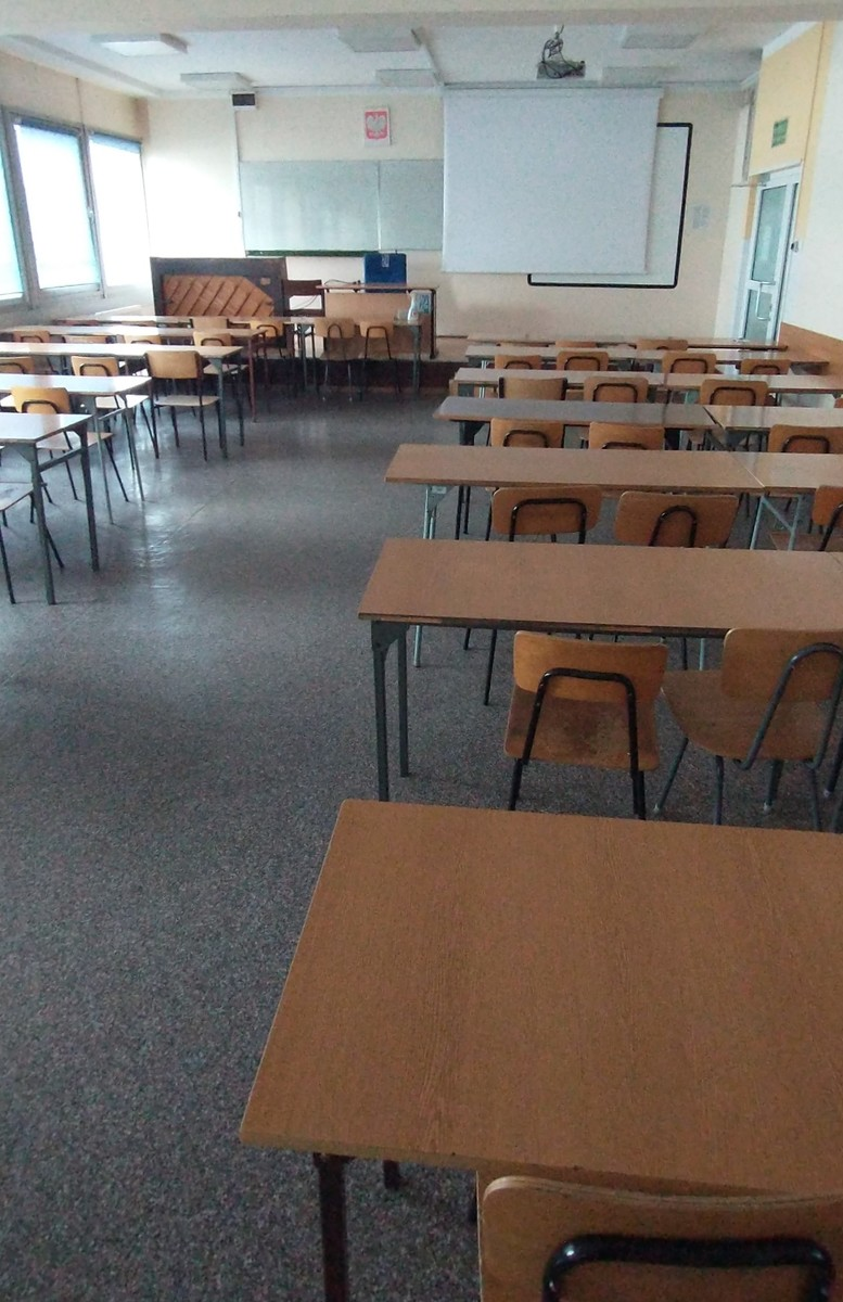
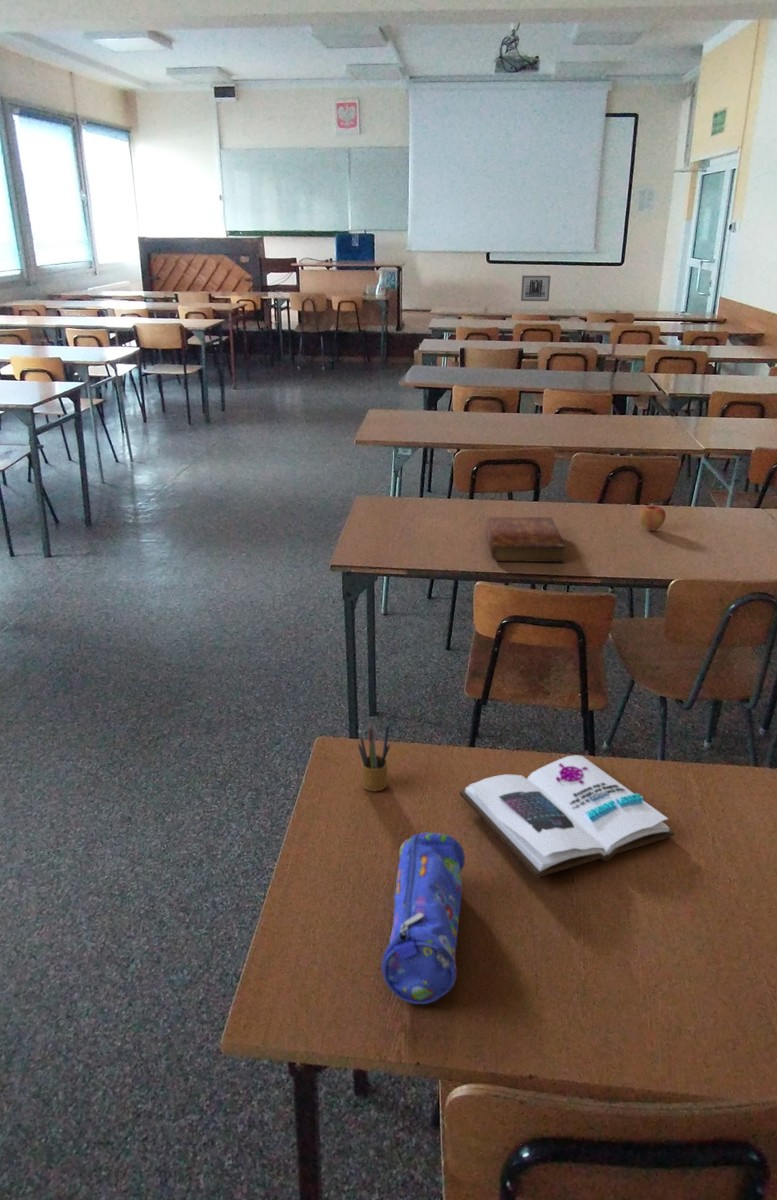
+ book (564, 808)
+ pencil case (426, 908)
+ pencil box (376, 757)
+ wall art (535, 288)
+ bible (522, 538)
+ apple (652, 516)
